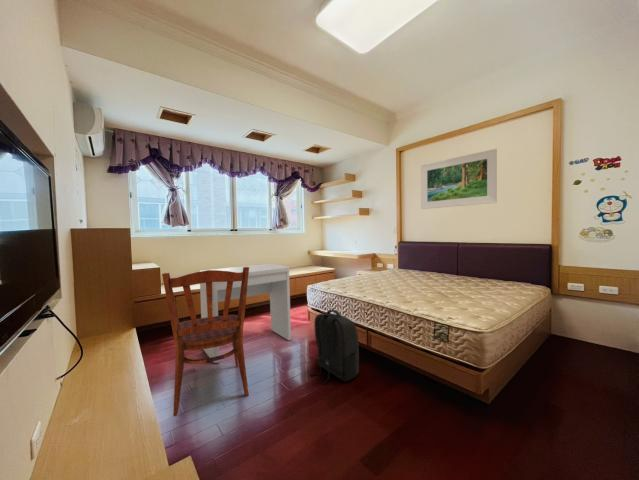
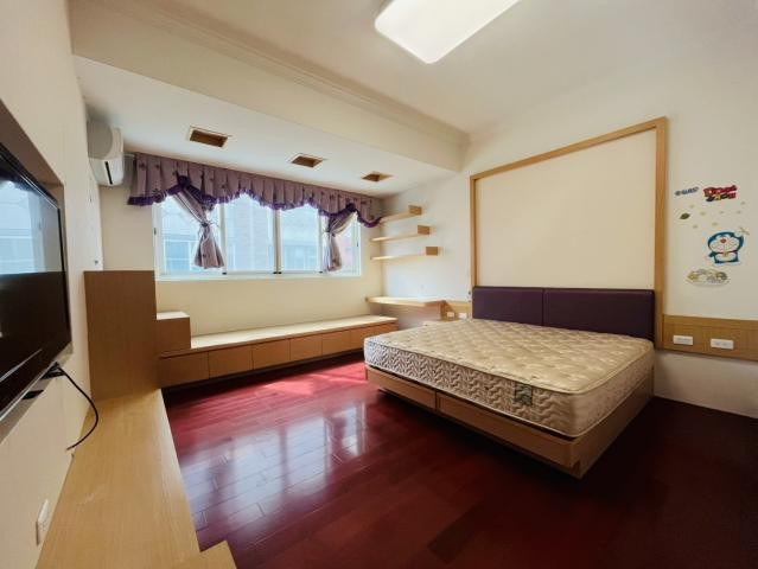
- desk (246, 296)
- dining chair (209, 327)
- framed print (454, 182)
- backpack (332, 341)
